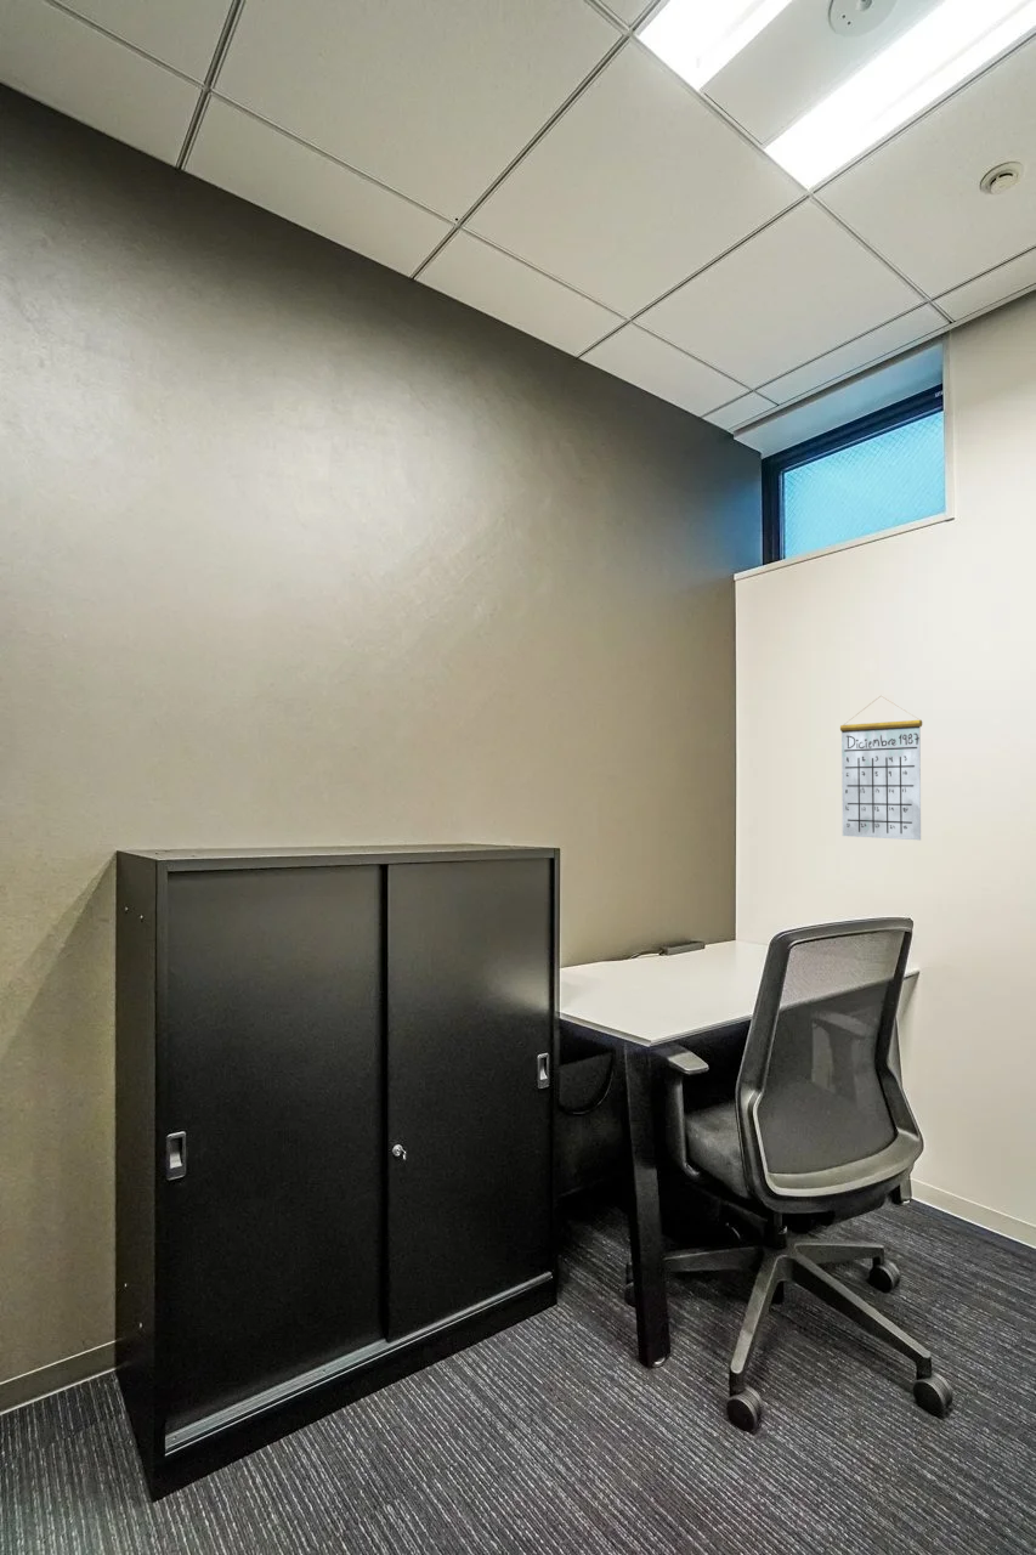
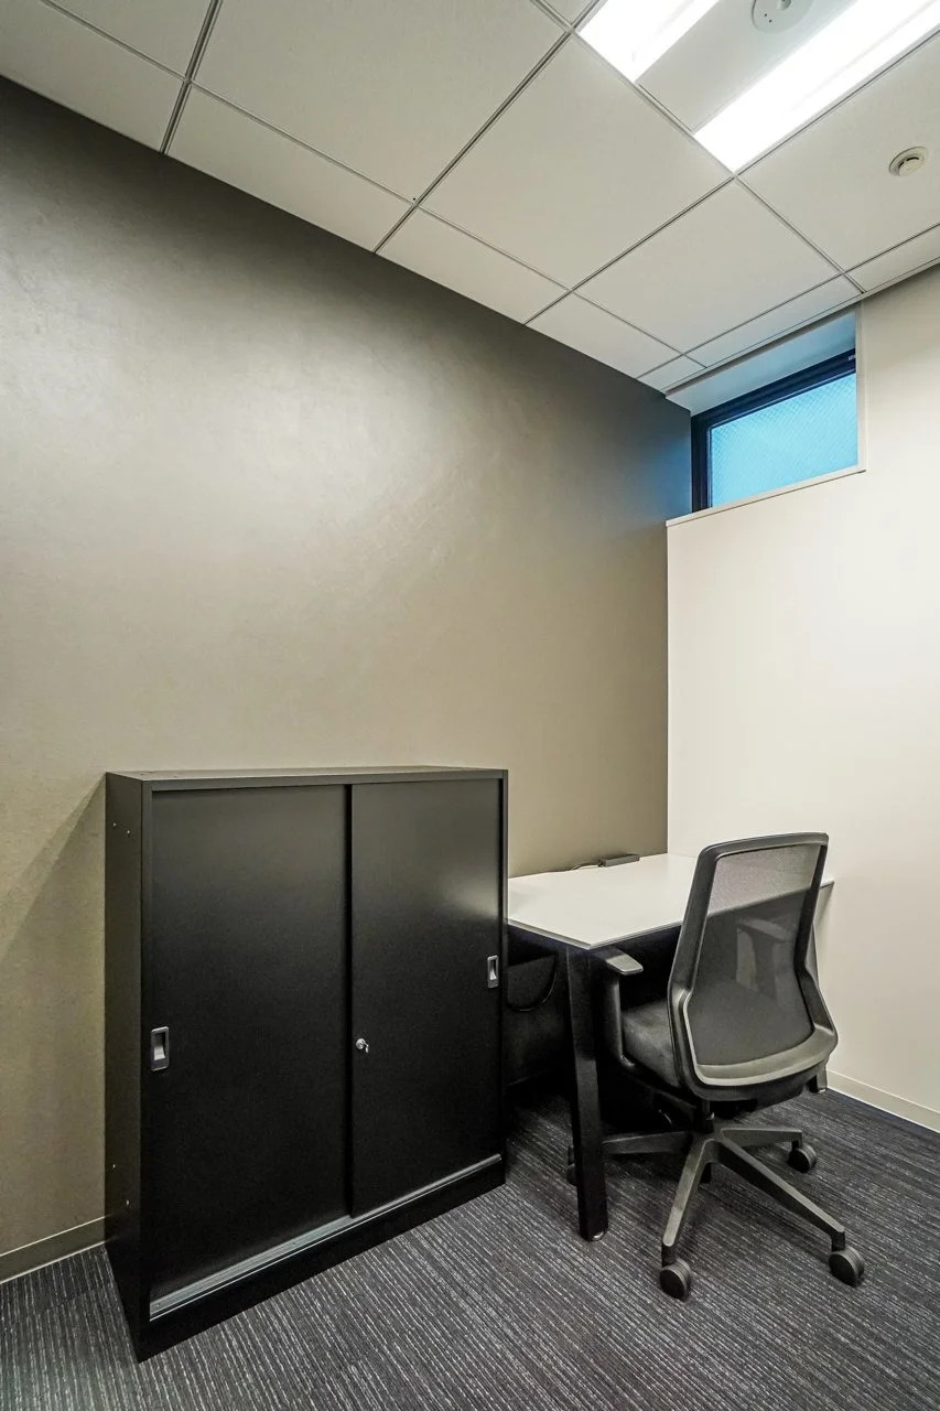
- calendar (879, 767)
